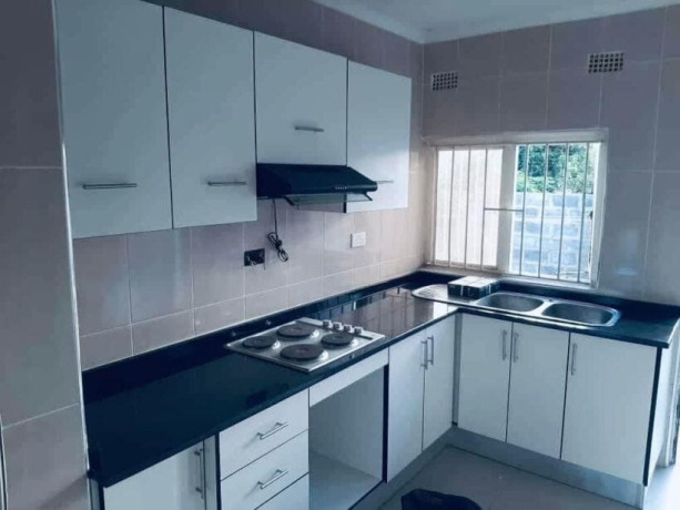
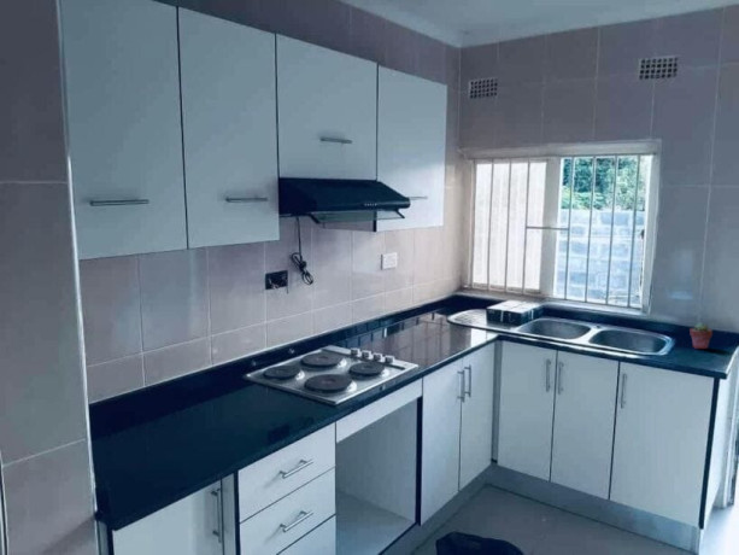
+ potted succulent (700, 334)
